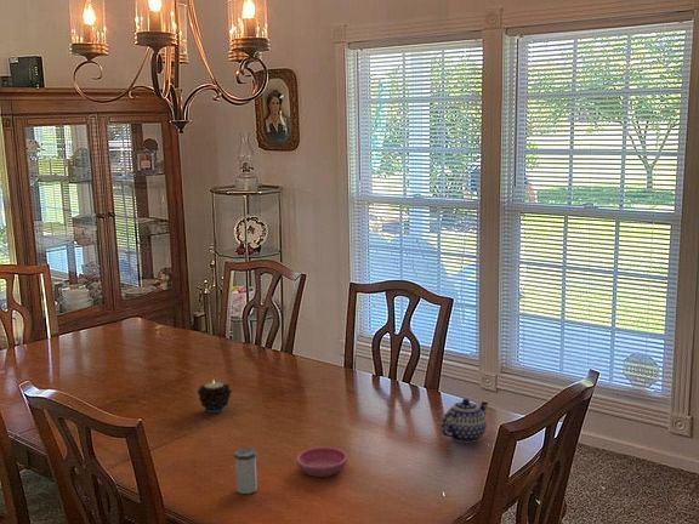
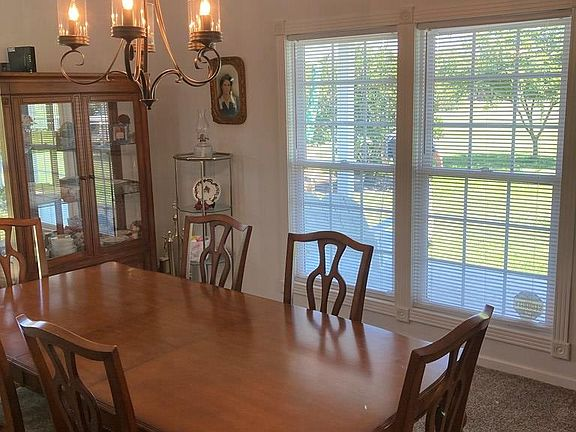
- salt shaker (245, 471)
- saucer (322, 462)
- candle (214, 394)
- teapot (465, 418)
